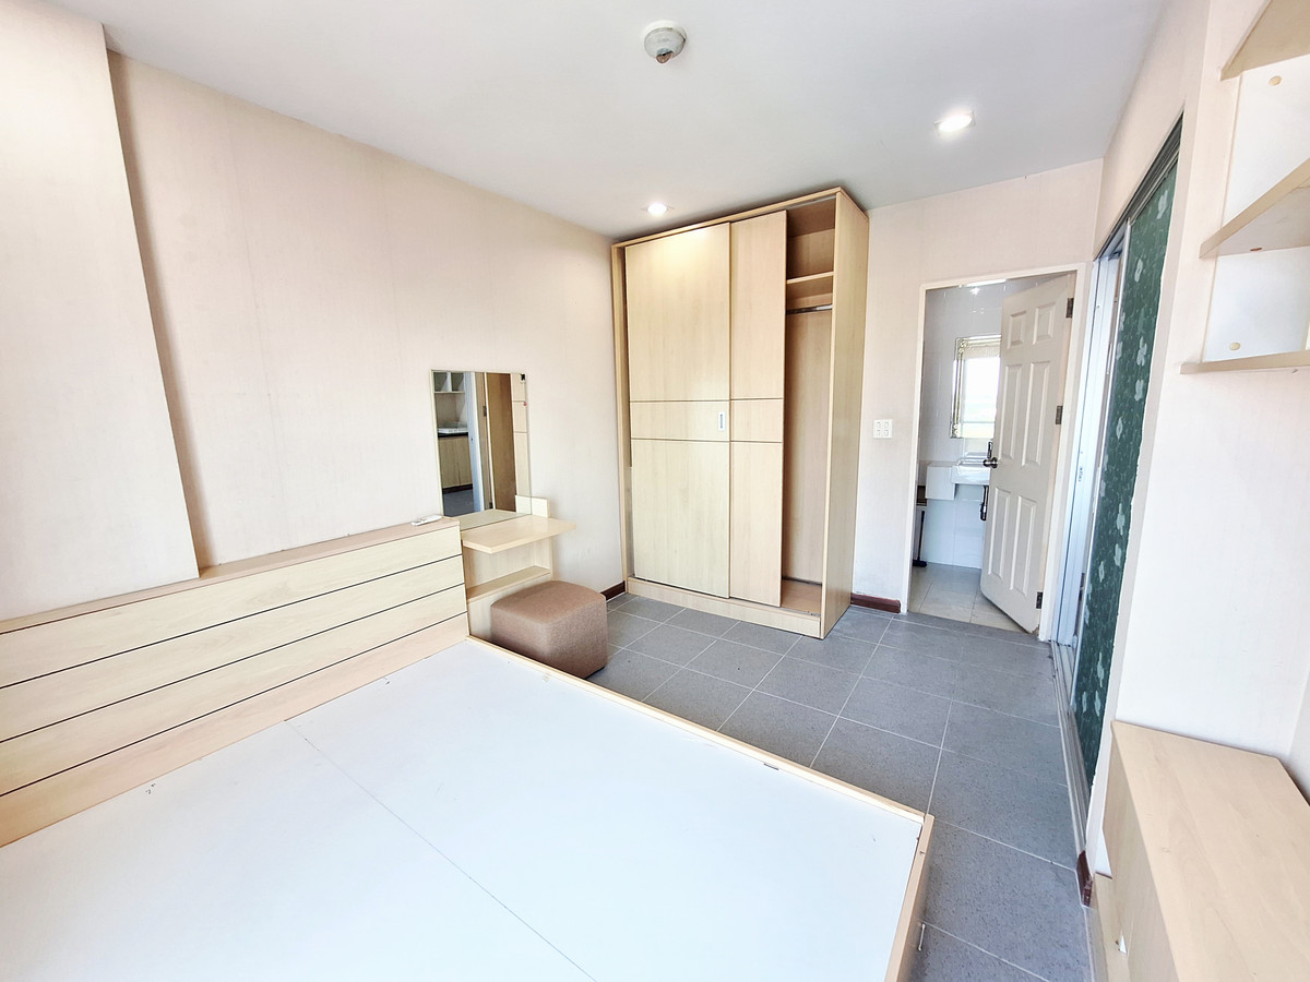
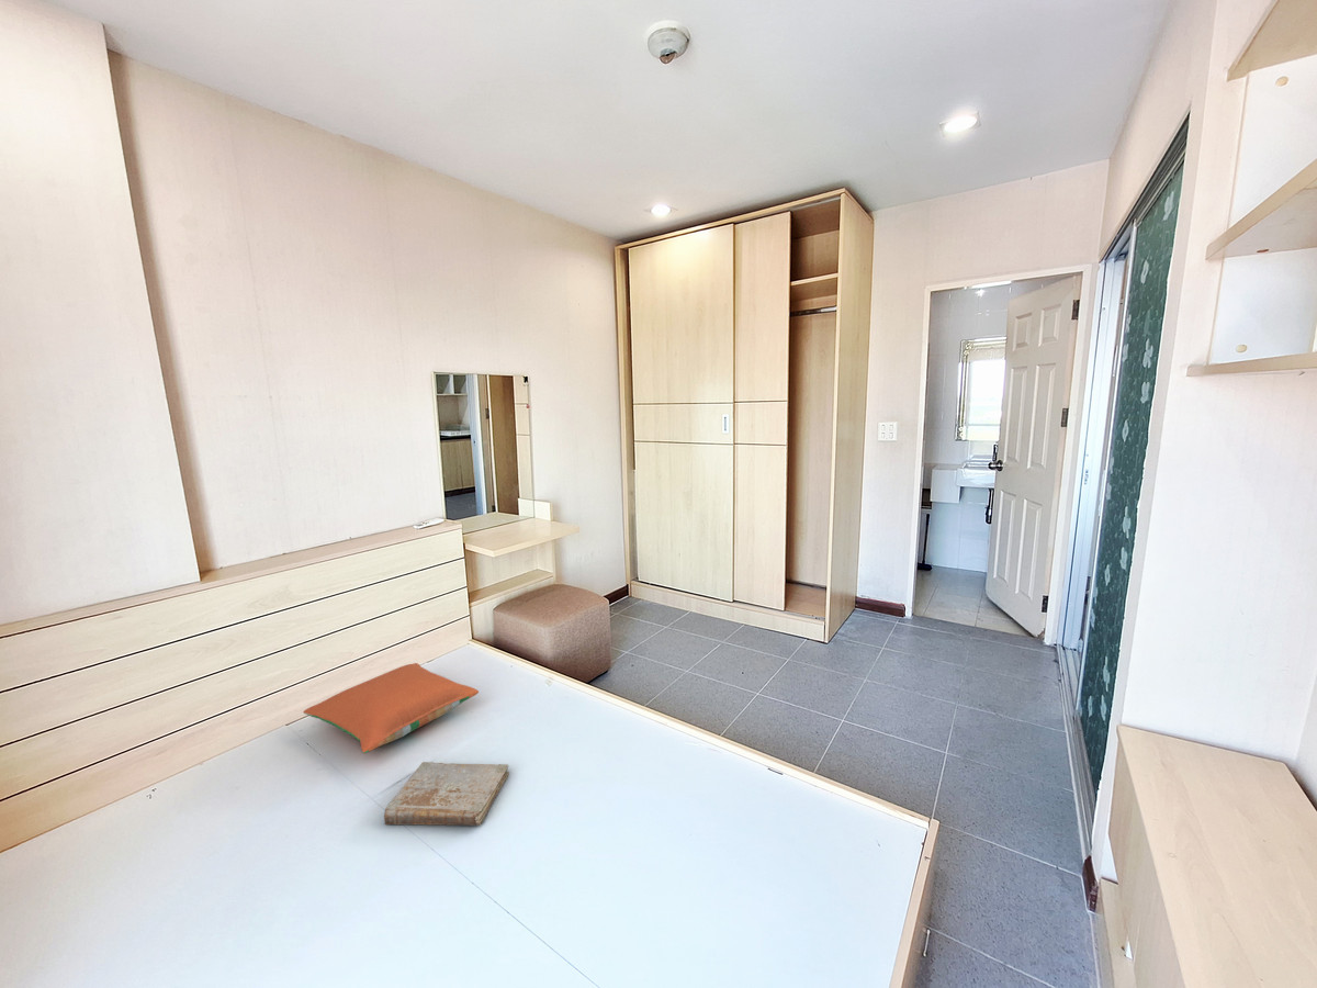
+ pillow (393, 700)
+ book (449, 790)
